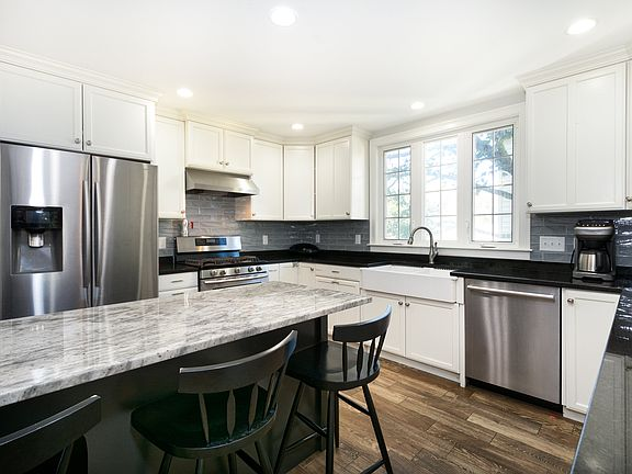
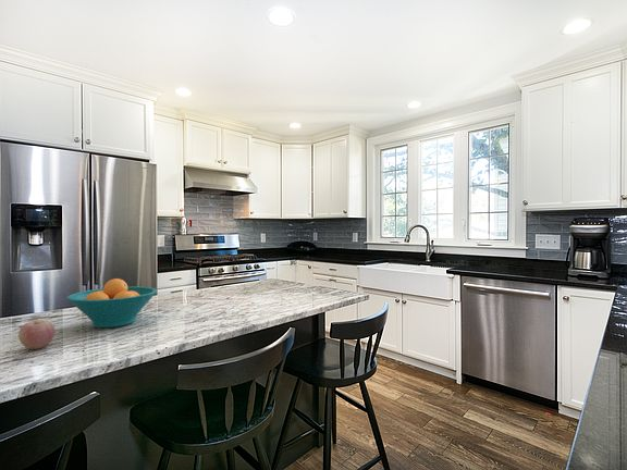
+ fruit bowl (114, 300)
+ apple (37, 334)
